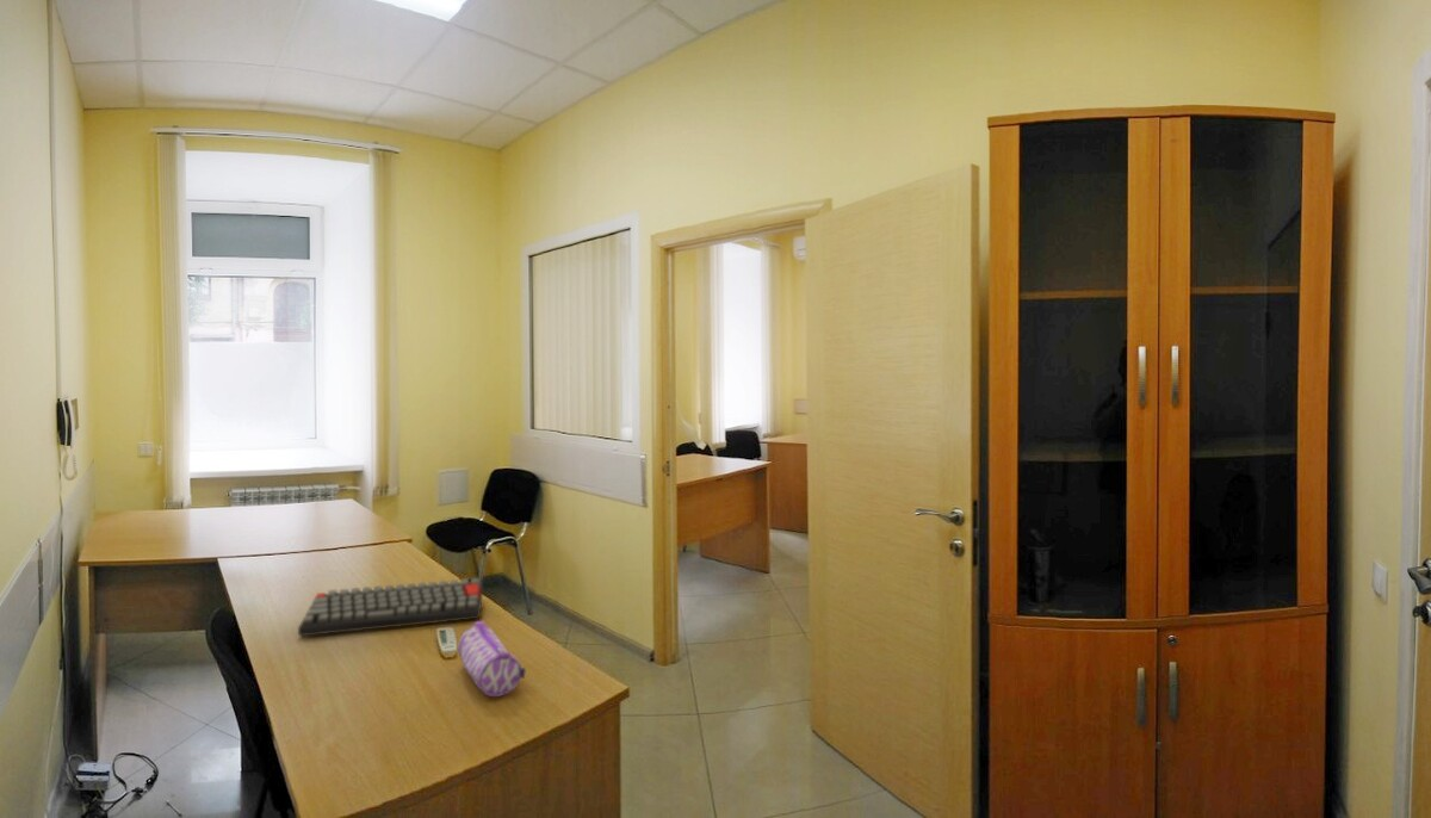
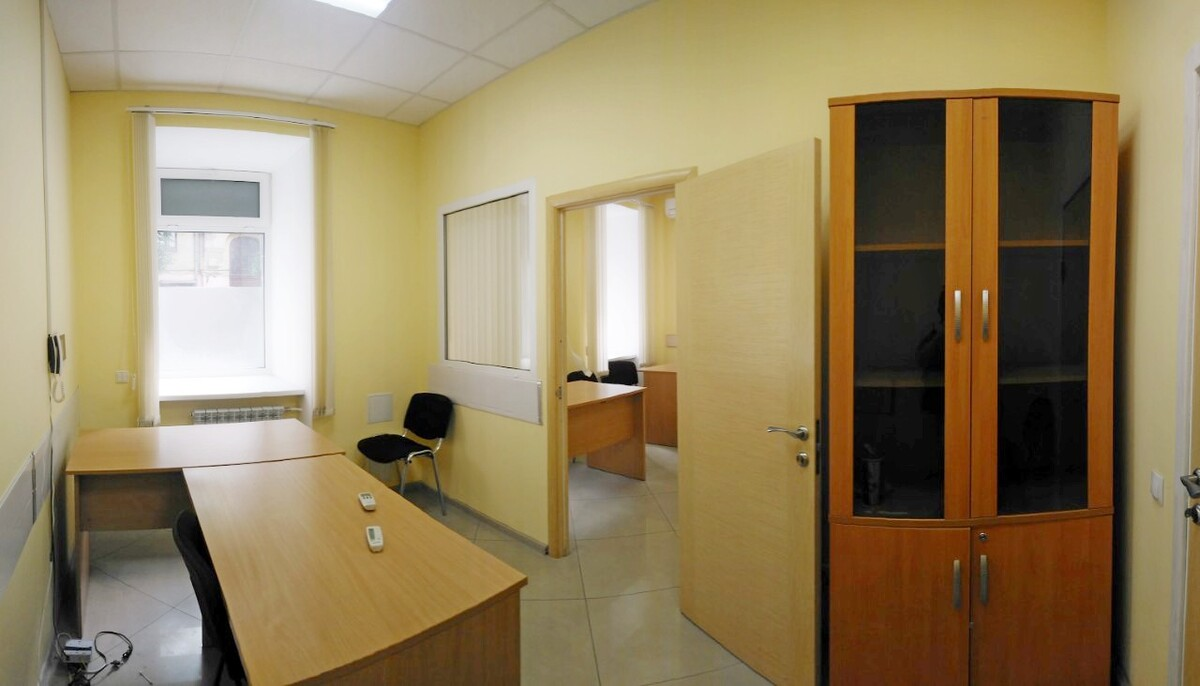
- keyboard (397, 603)
- pencil case (488, 657)
